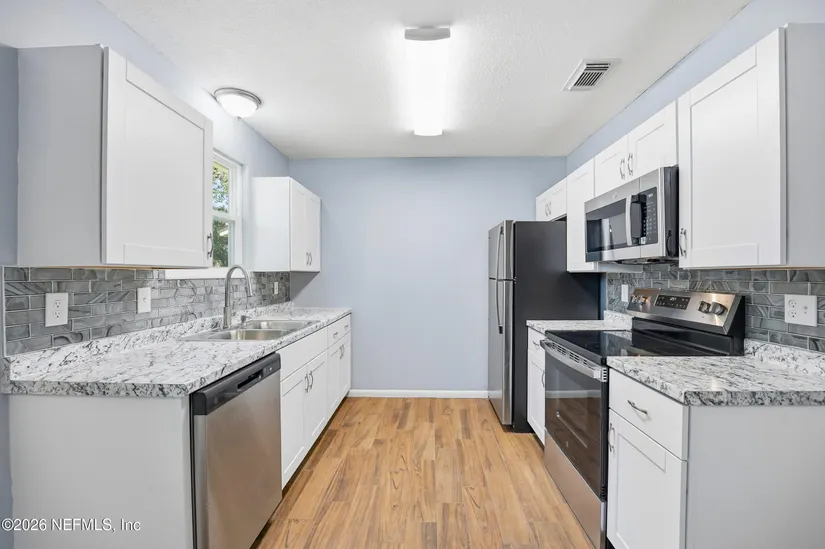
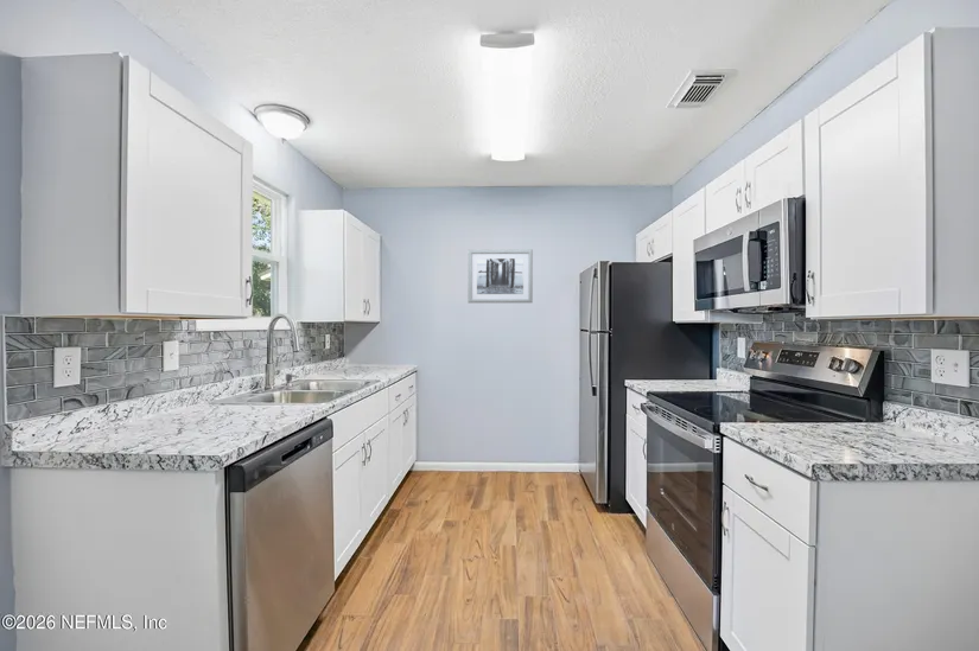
+ wall art (500, 276)
